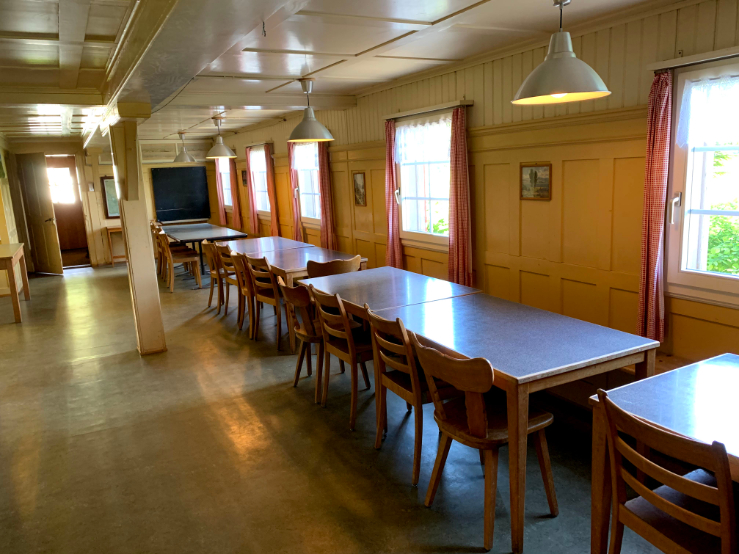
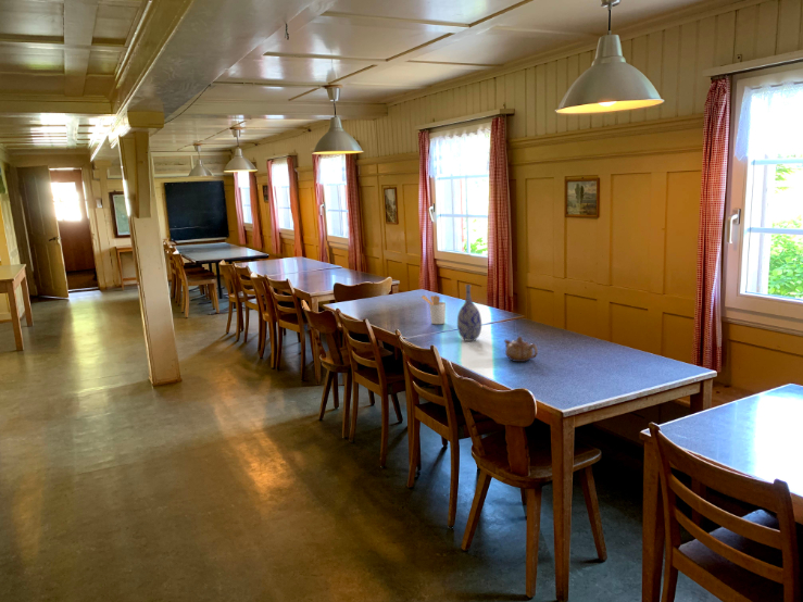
+ teapot (519, 348)
+ utensil holder (432, 309)
+ vase (468, 312)
